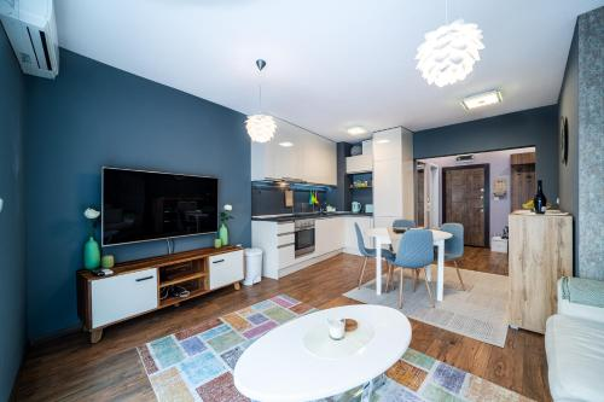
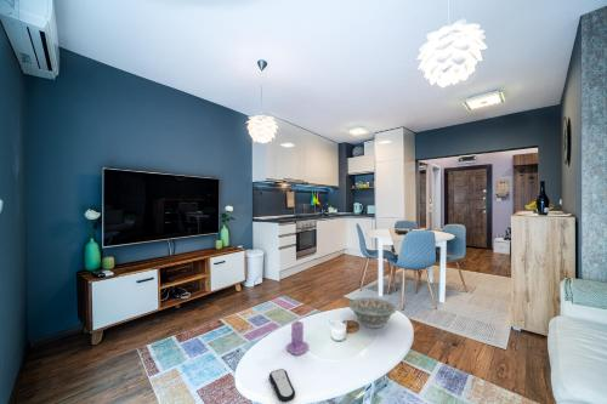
+ decorative bowl (371, 313)
+ remote control (282, 383)
+ candle (297, 332)
